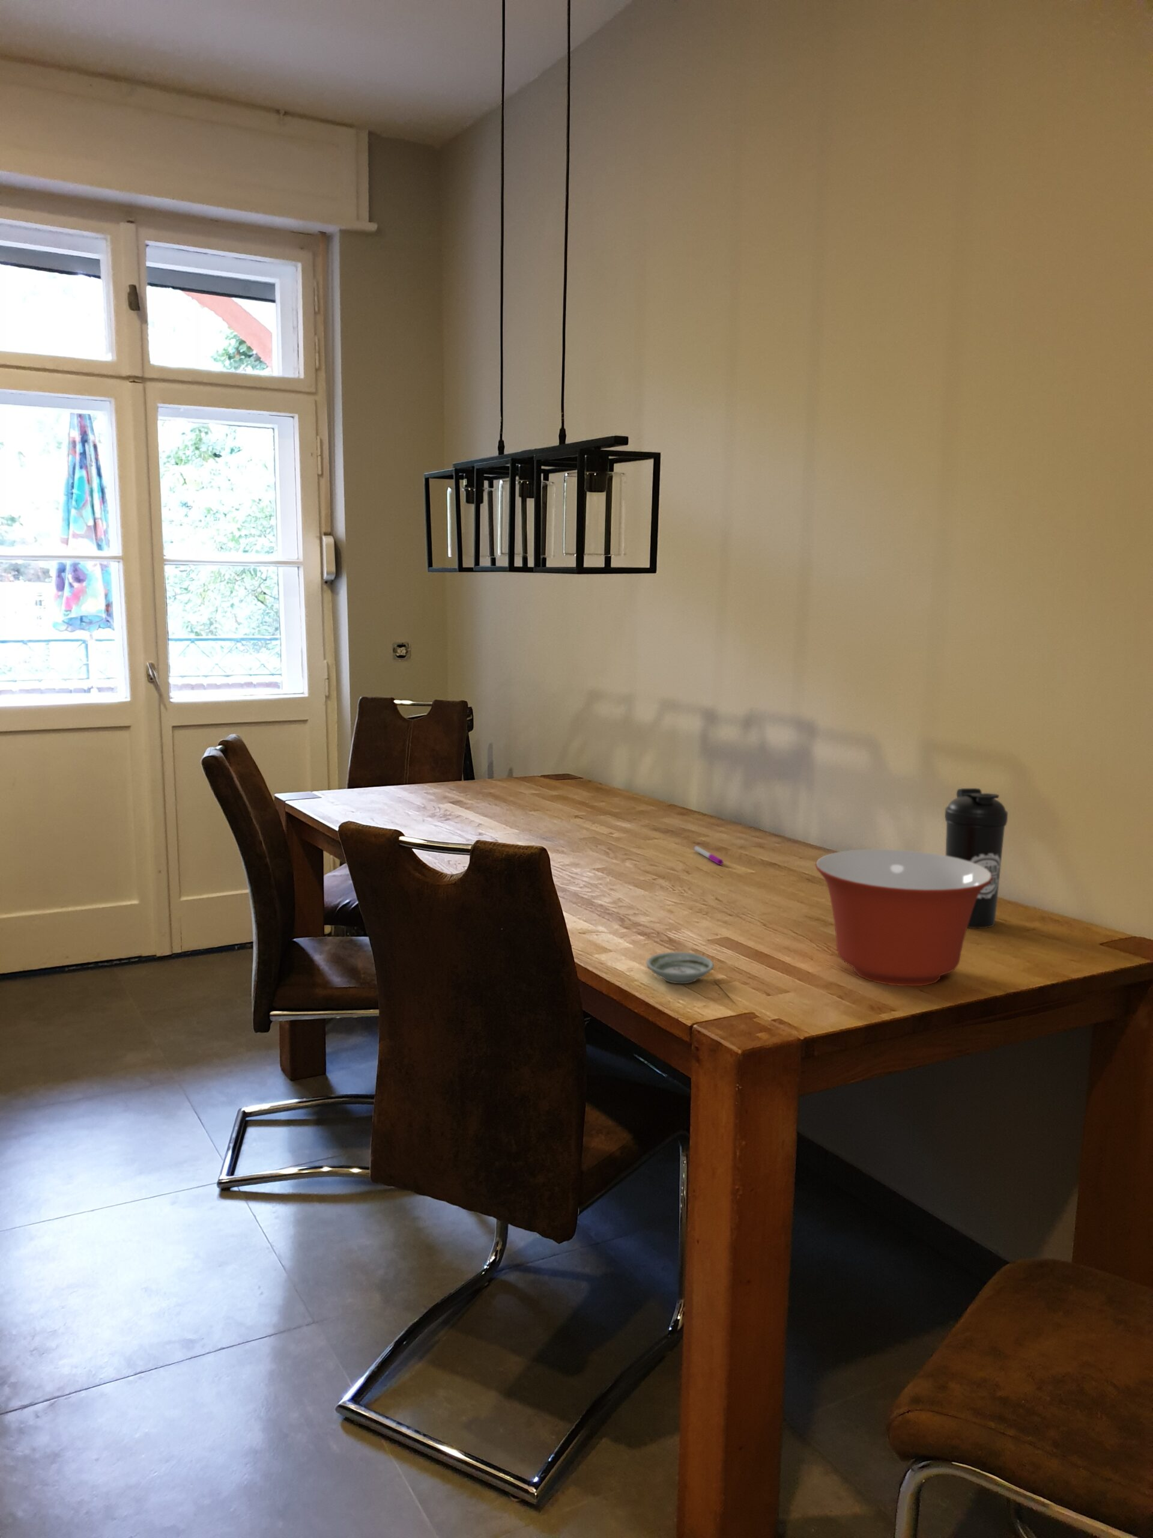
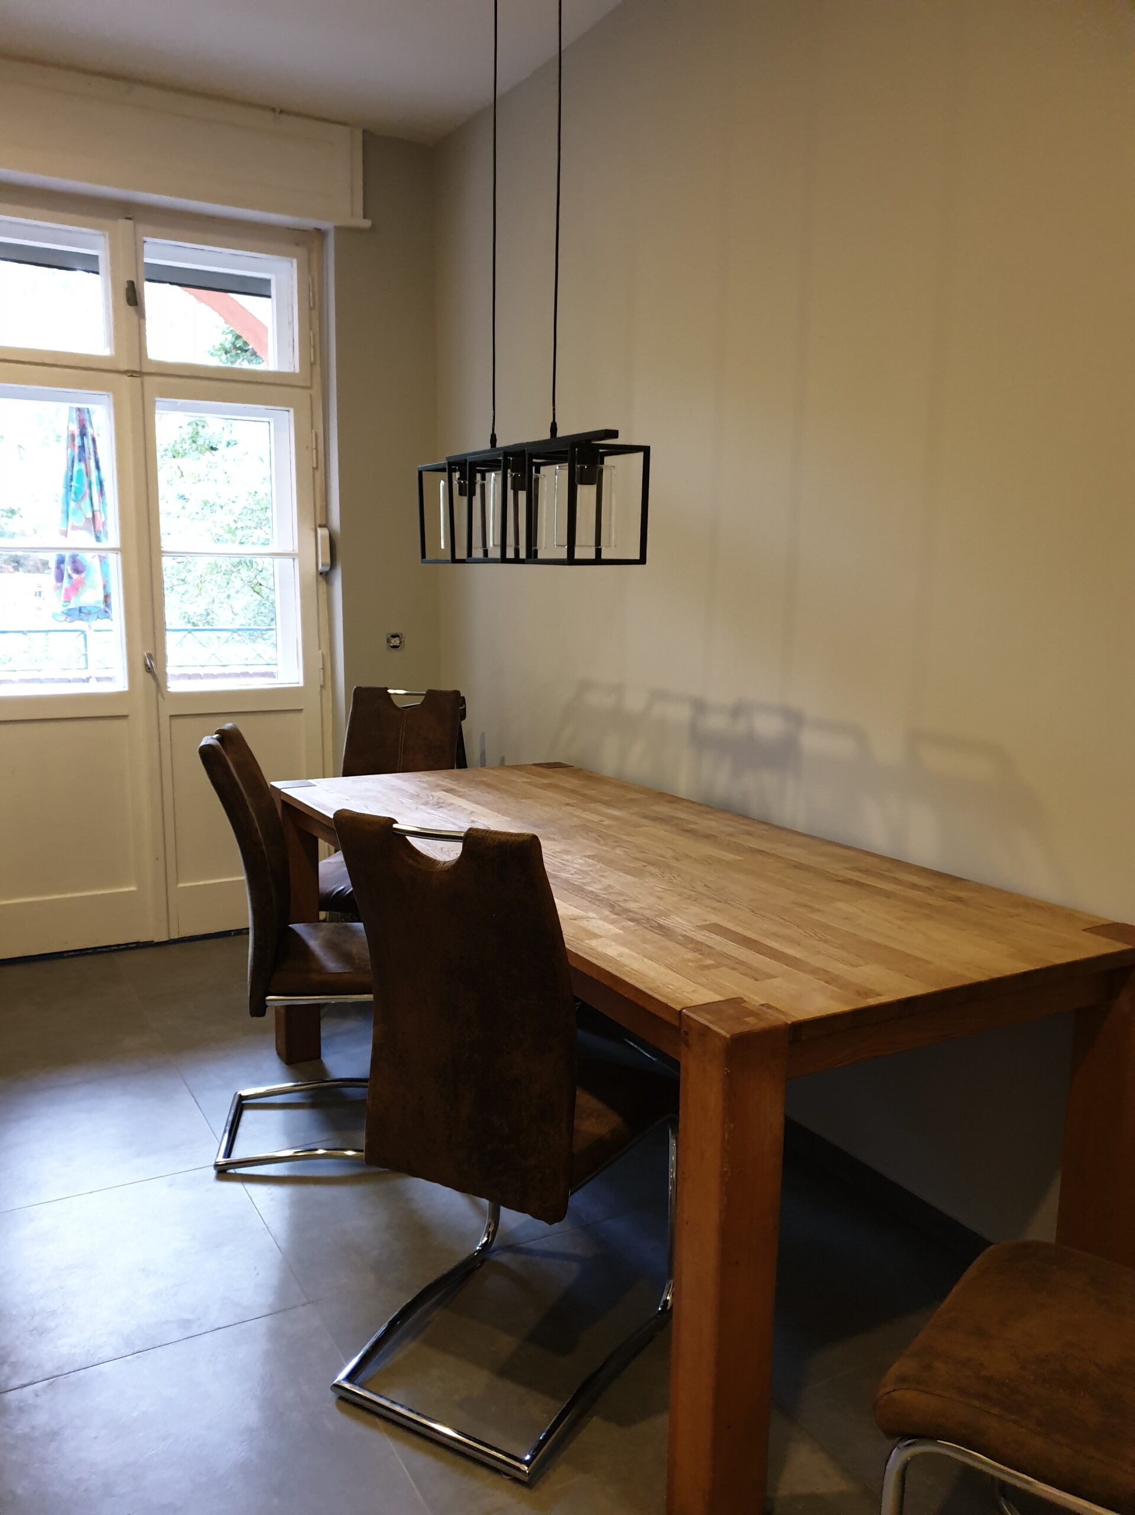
- water bottle (973, 856)
- mixing bowl (899, 920)
- pen (707, 854)
- saucer (679, 970)
